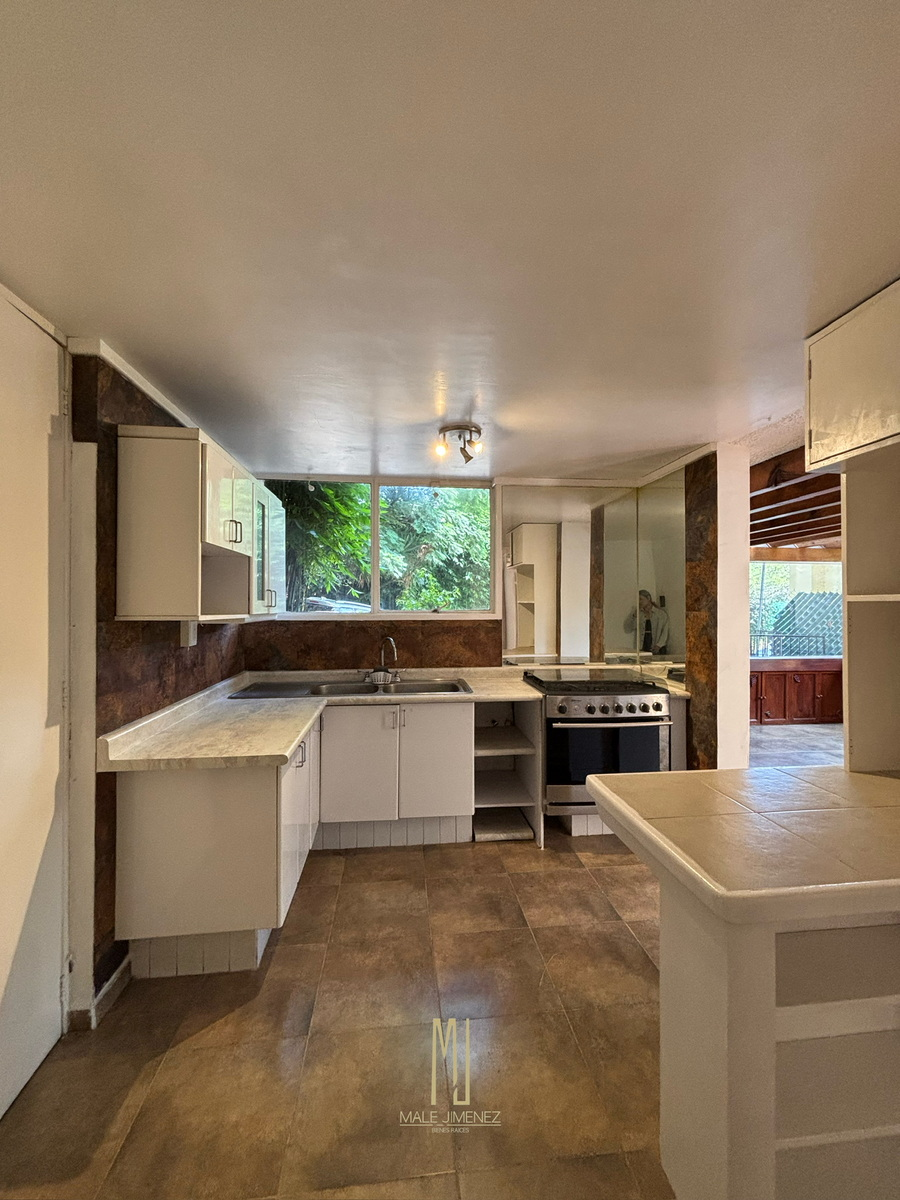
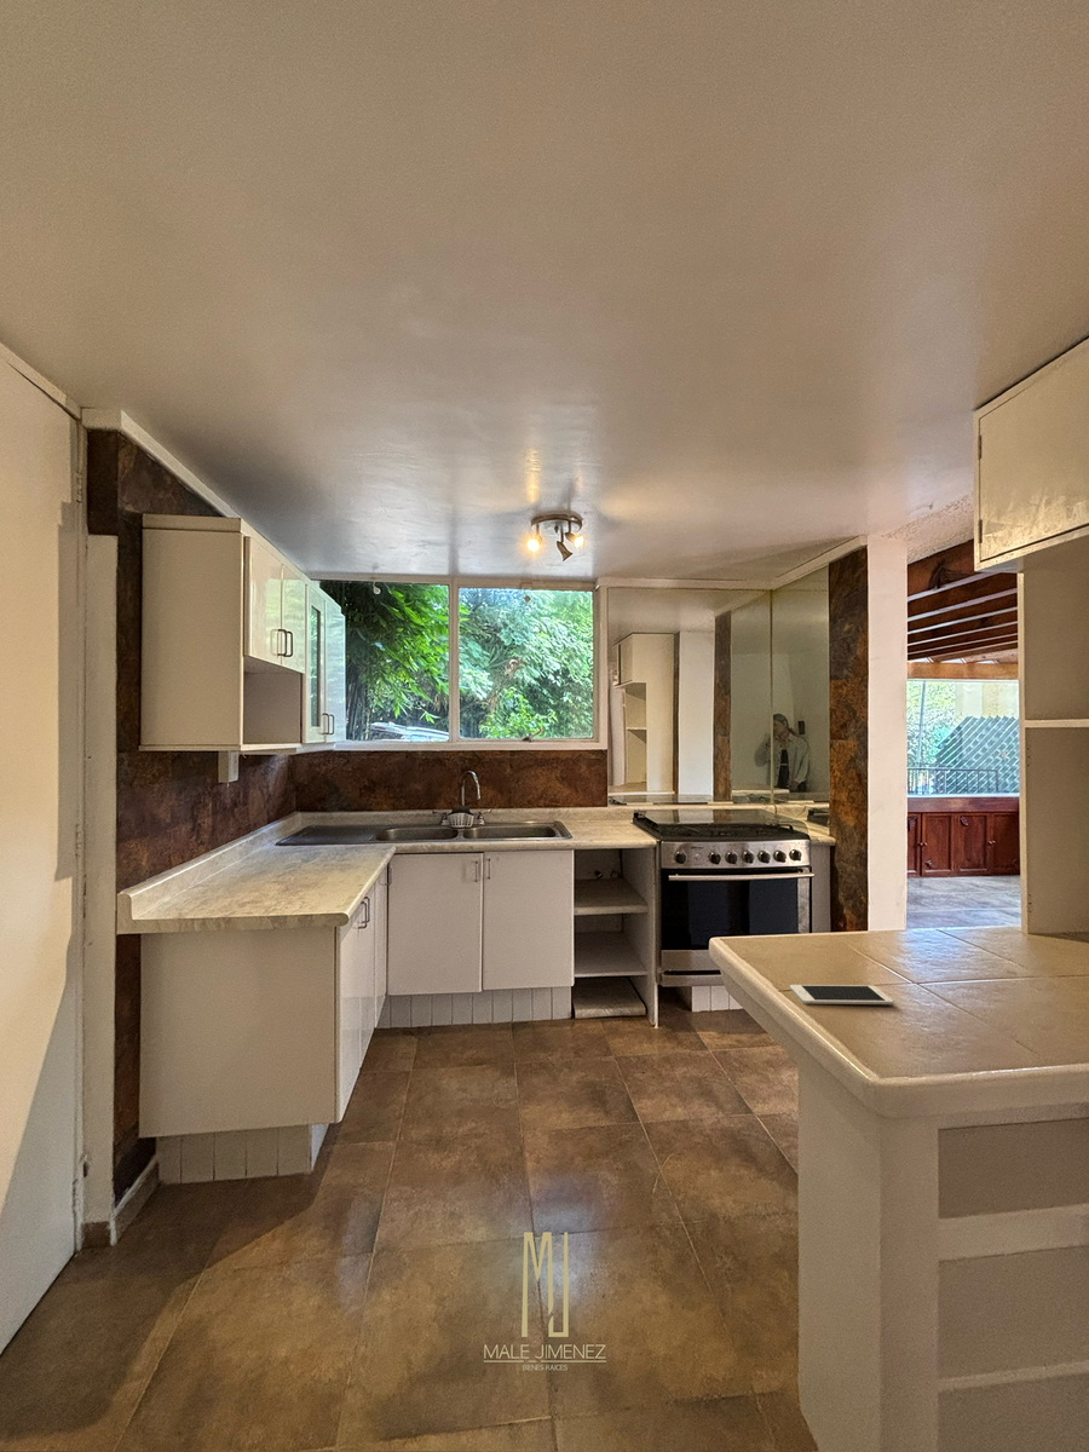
+ cell phone (840, 993)
